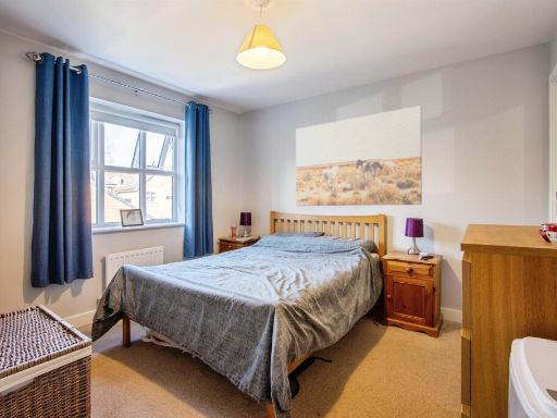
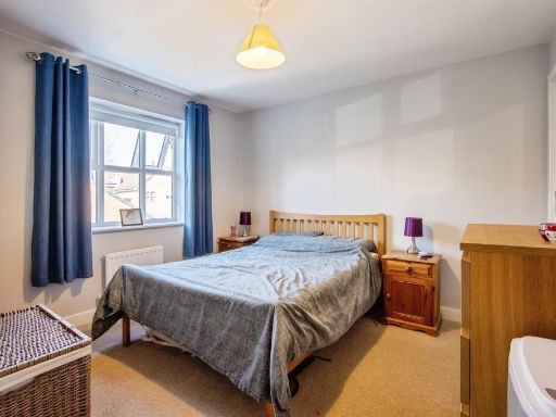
- wall art (350, 162)
